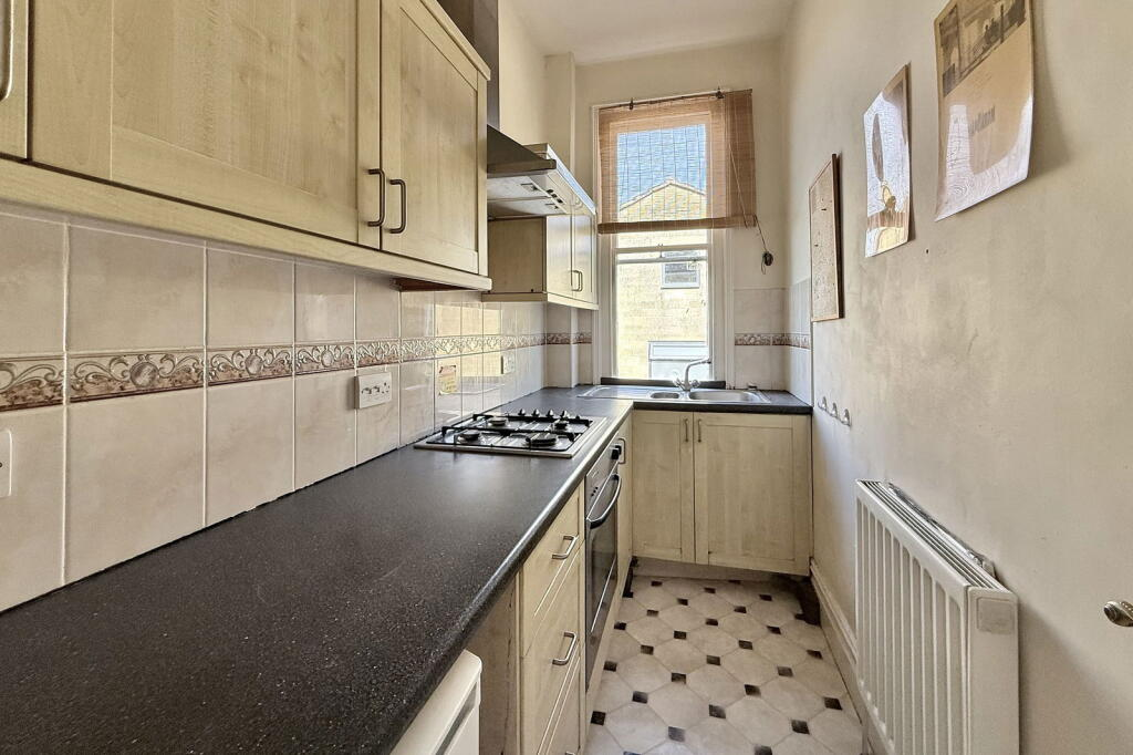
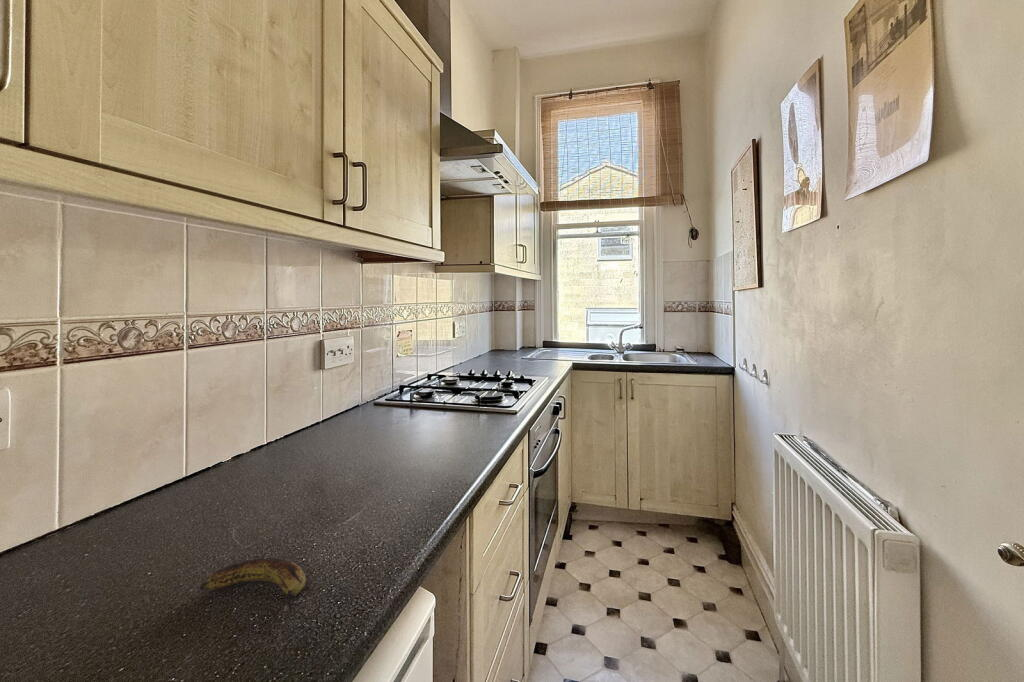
+ banana (257, 580)
